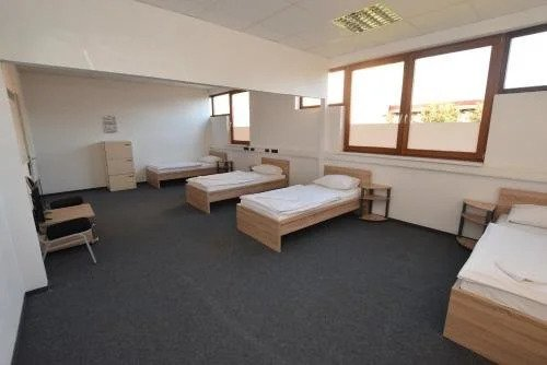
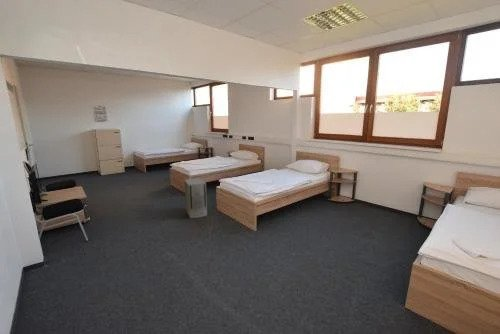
+ air purifier (195, 197)
